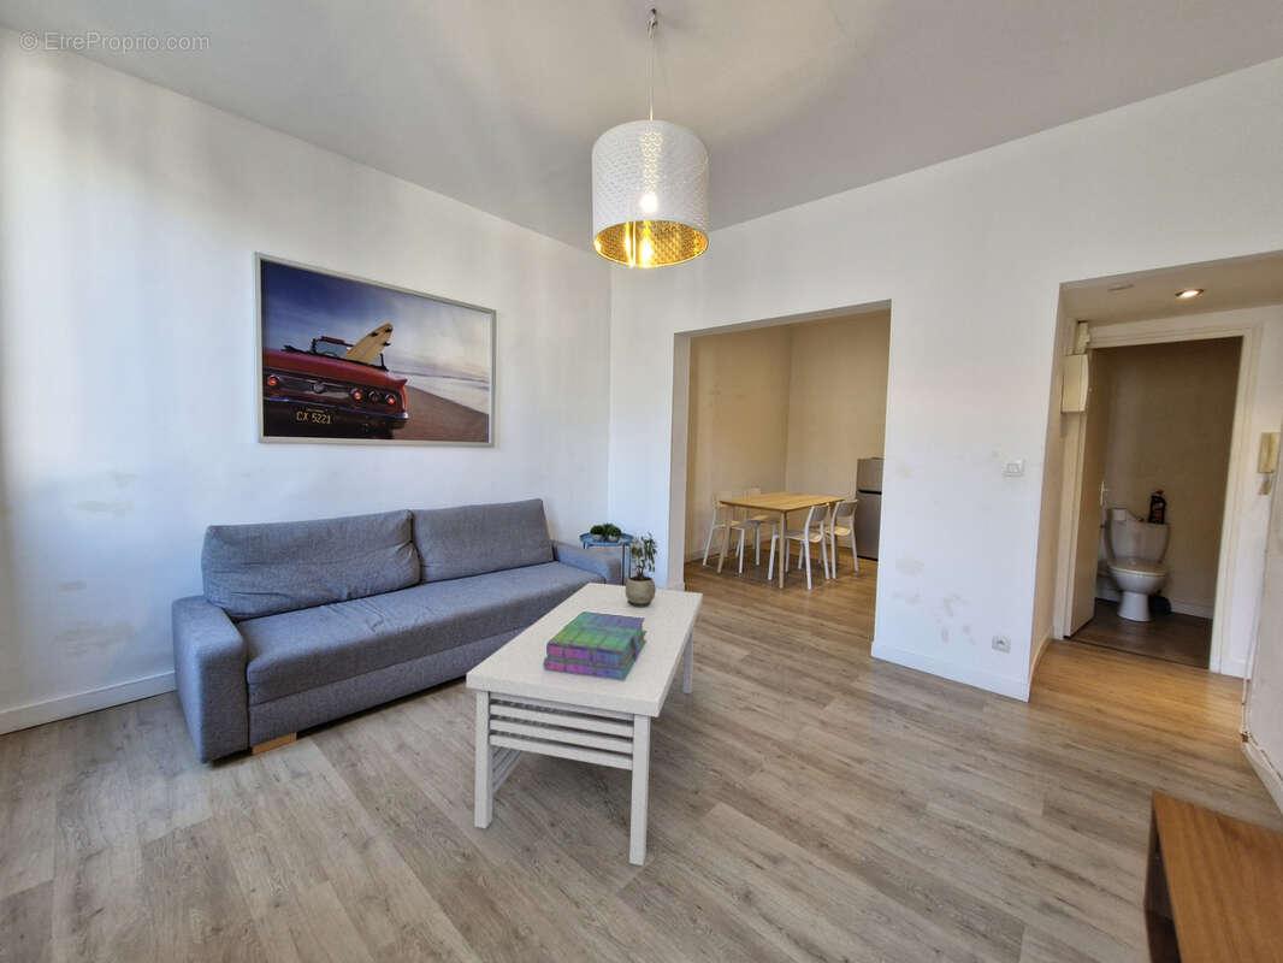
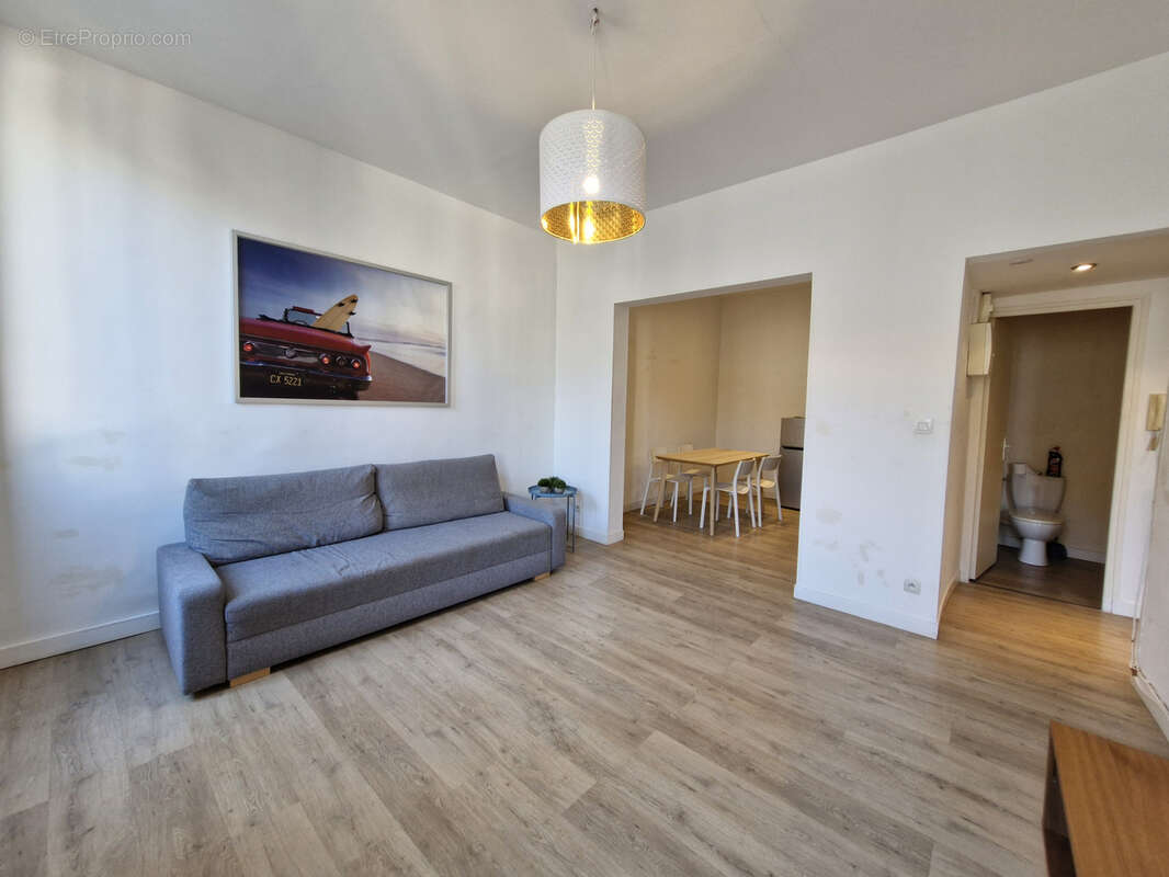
- potted plant (642, 566)
- coffee table (611, 683)
- stack of books (598, 640)
